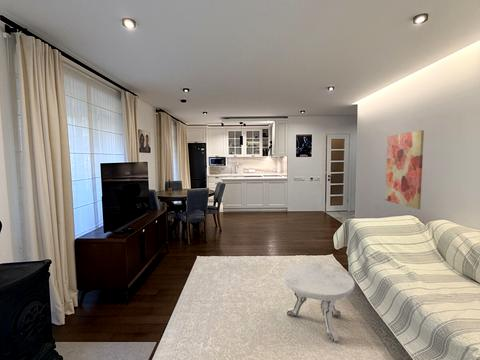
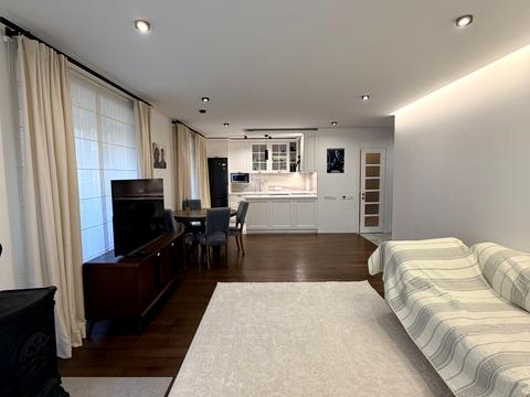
- side table (316, 299)
- wall art (402, 169)
